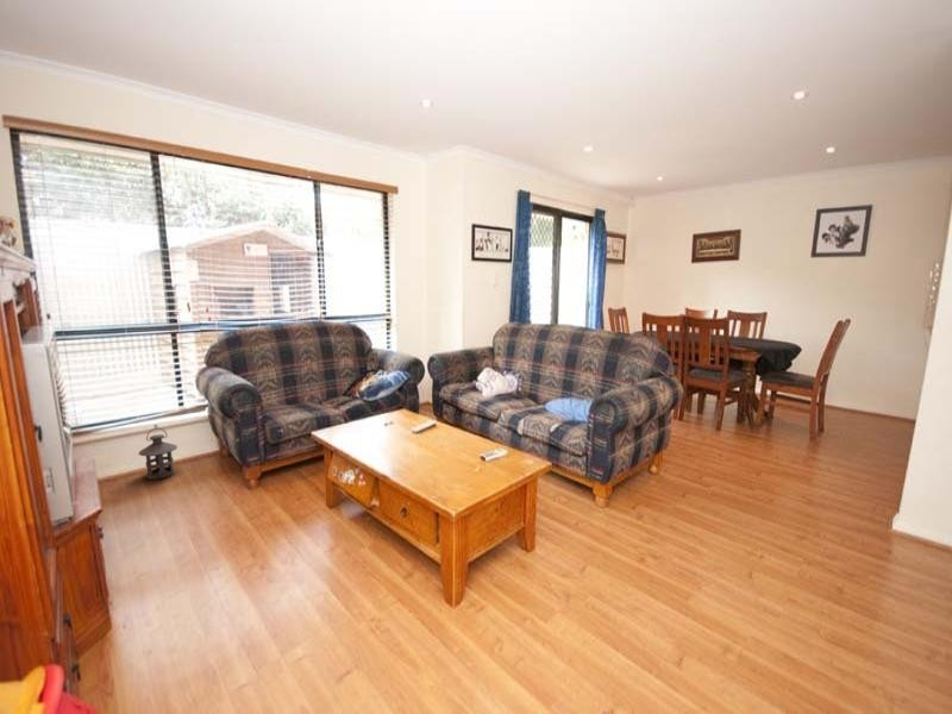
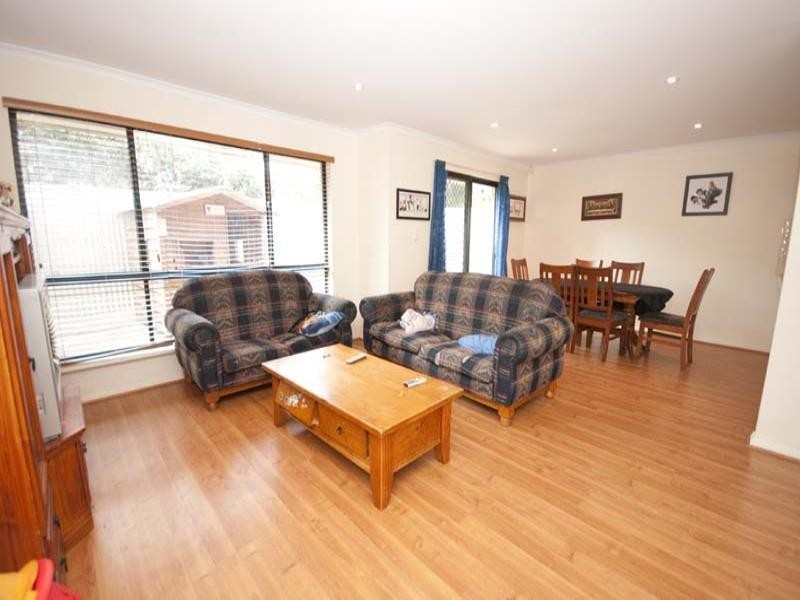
- lantern (158, 449)
